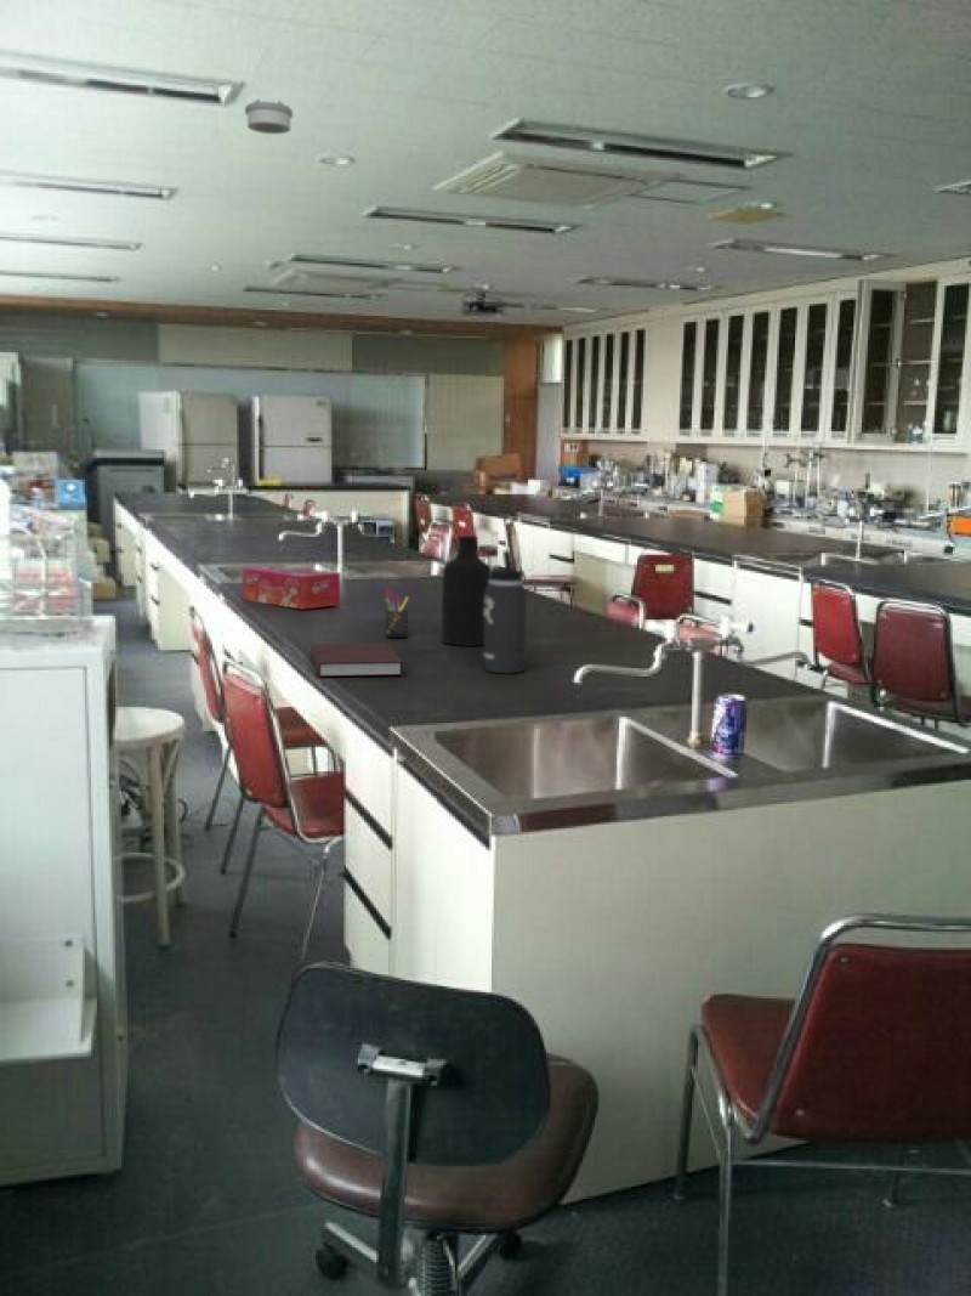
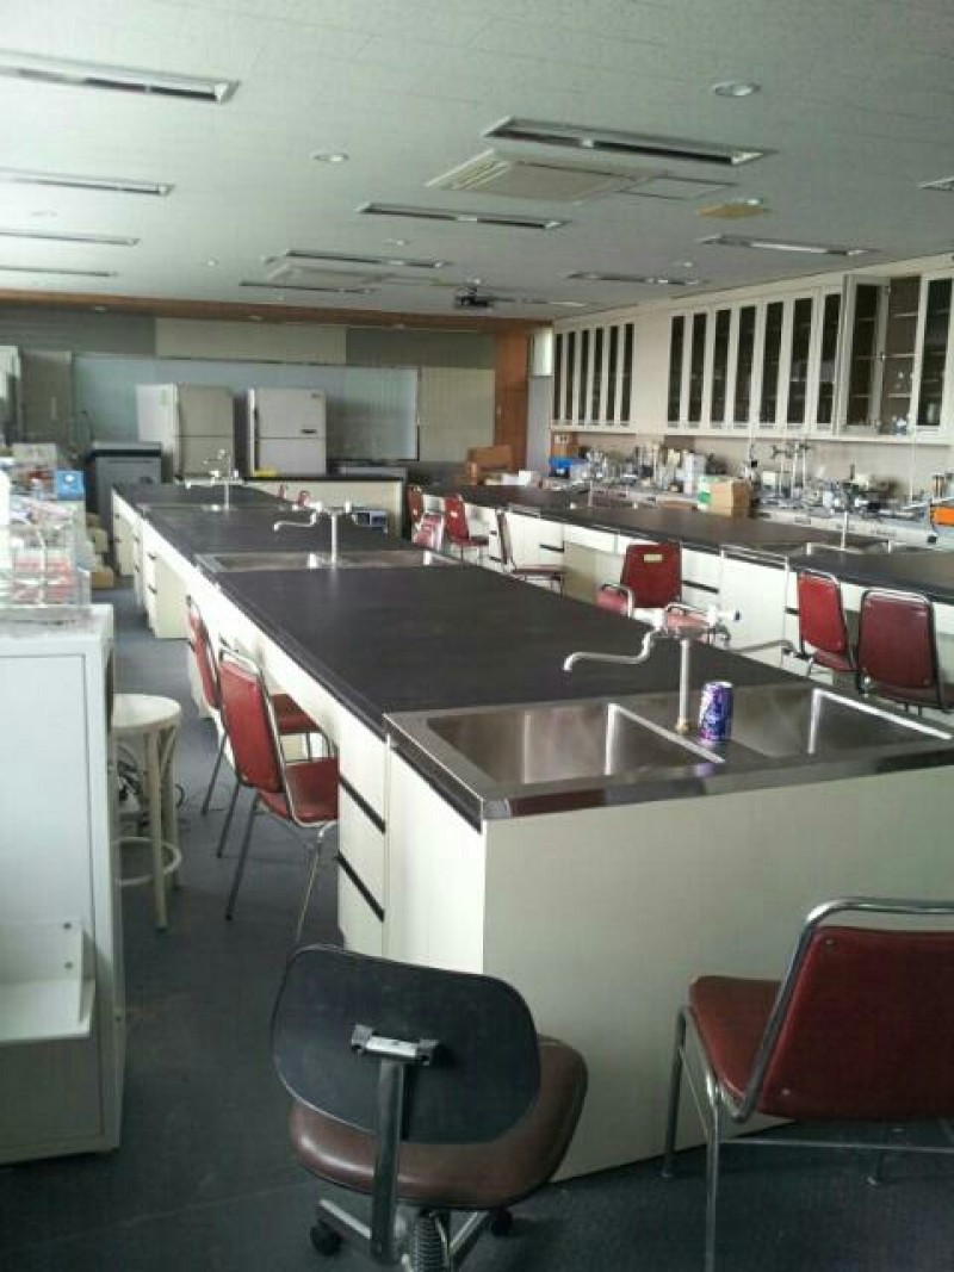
- pen holder (393, 613)
- notebook (354, 658)
- smoke detector (268, 114)
- thermos bottle (502, 610)
- bottle (466, 589)
- tissue box (290, 585)
